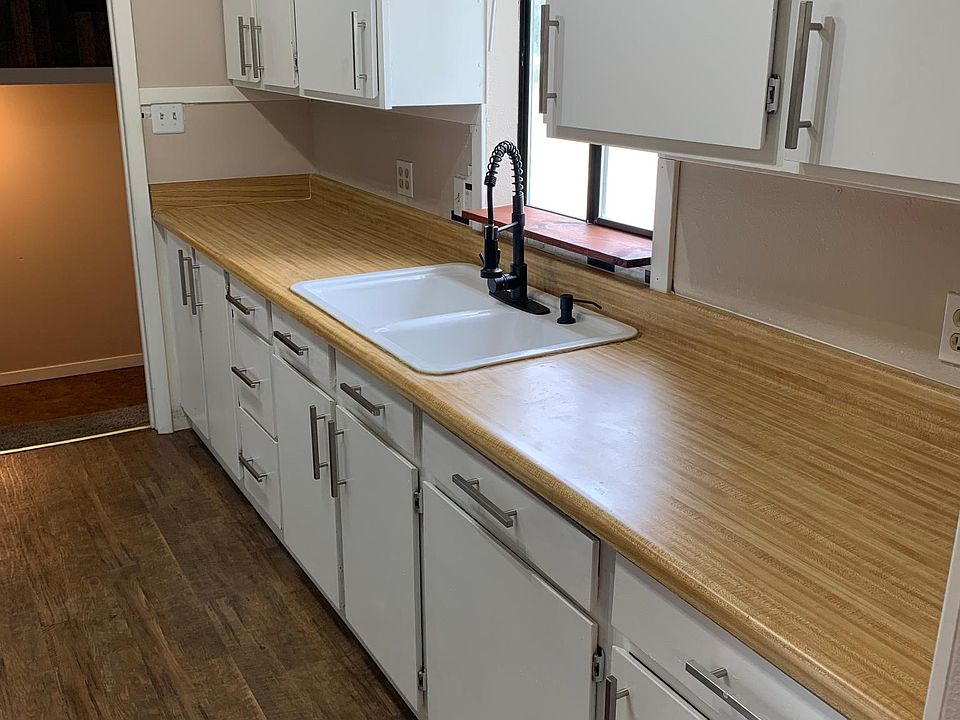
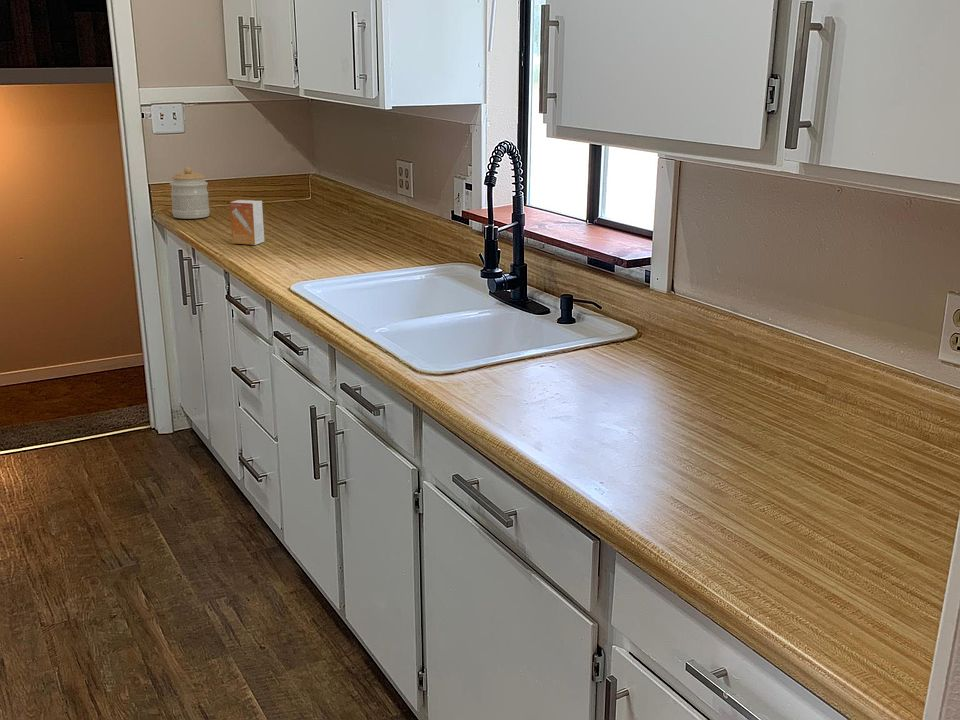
+ jar (189, 191)
+ small box (247, 222)
